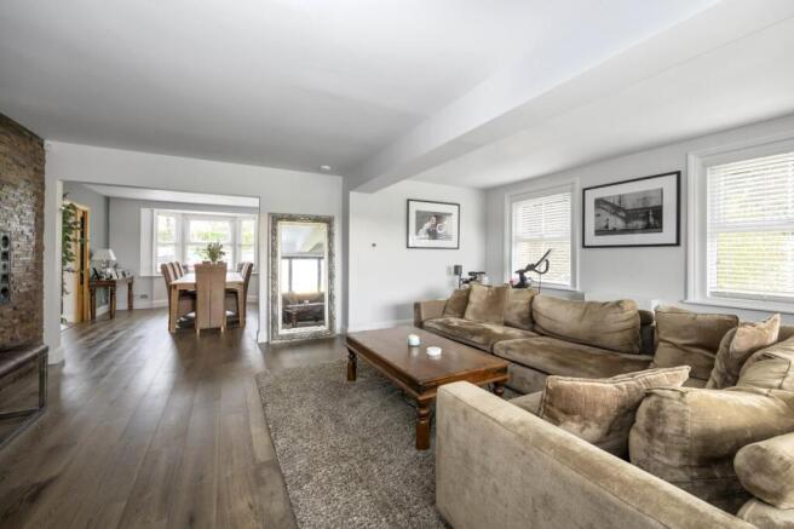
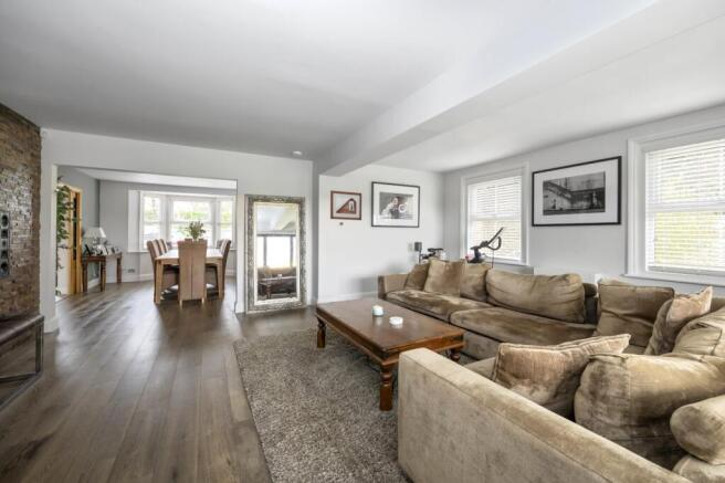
+ picture frame (346, 206)
